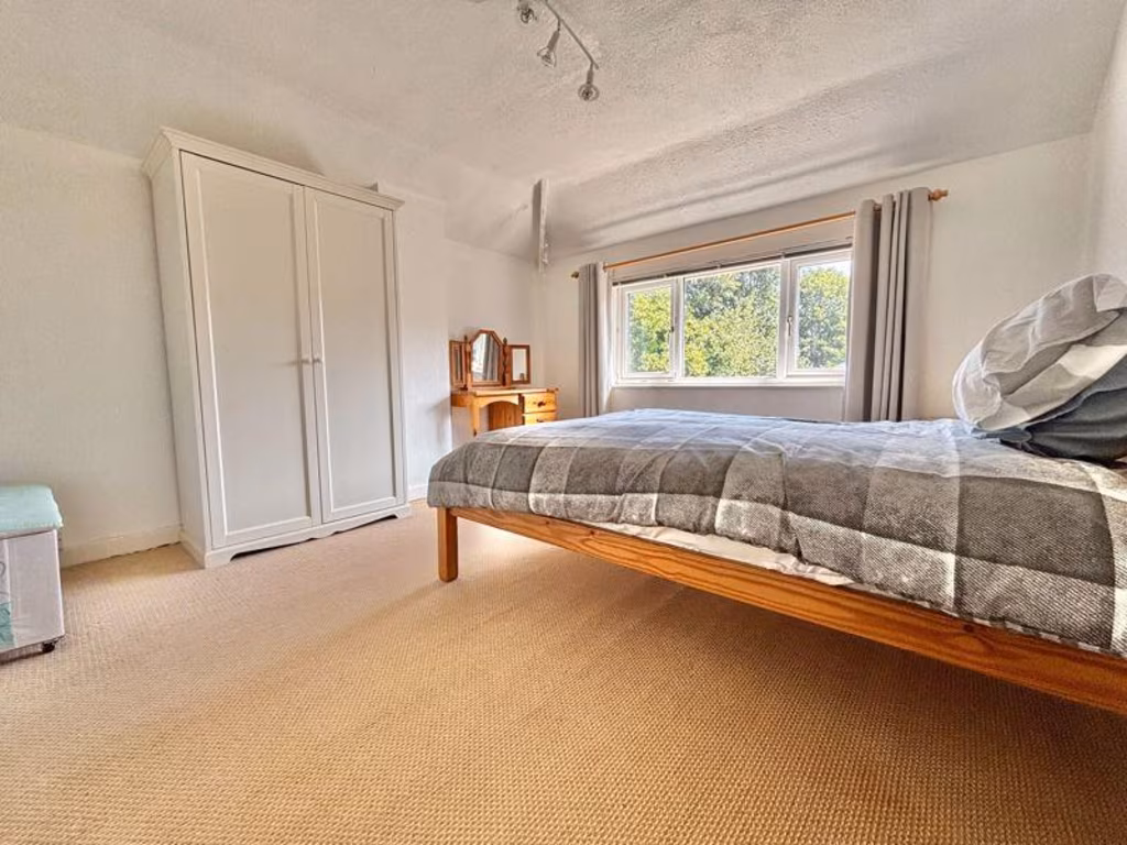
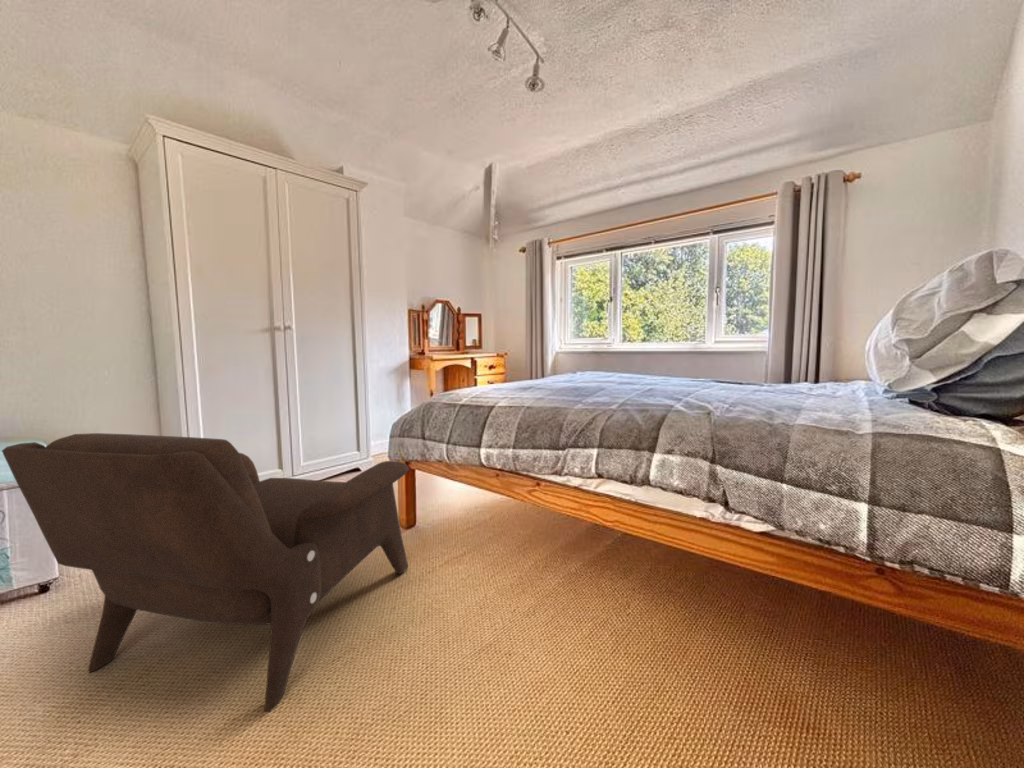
+ armchair (248, 523)
